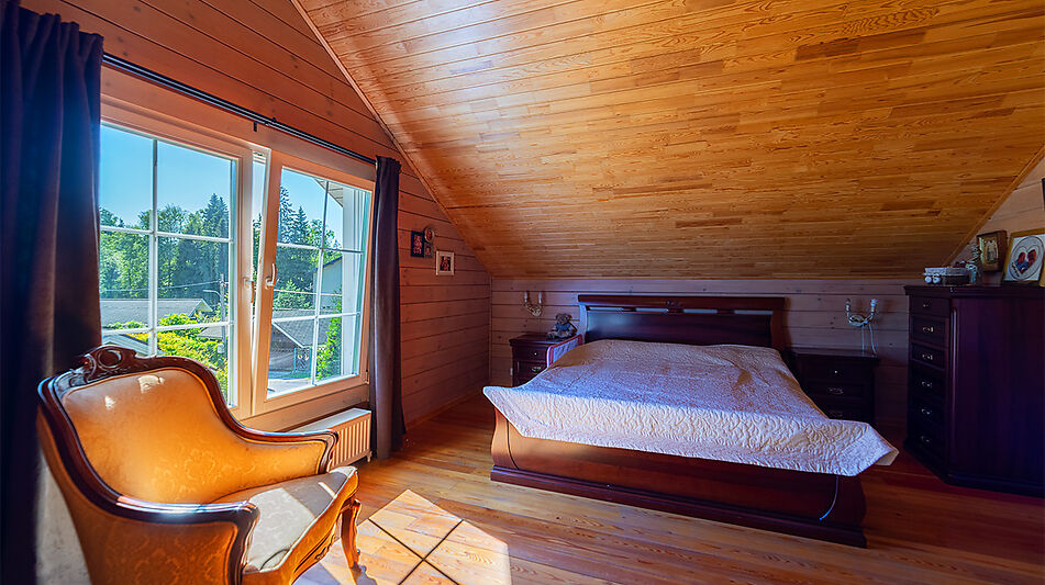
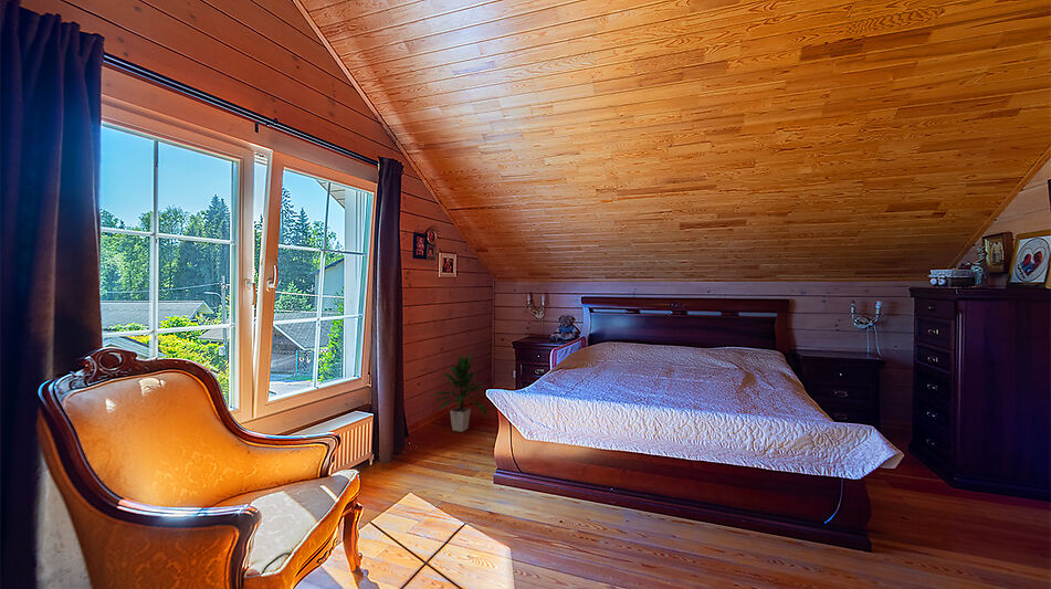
+ indoor plant (462, 392)
